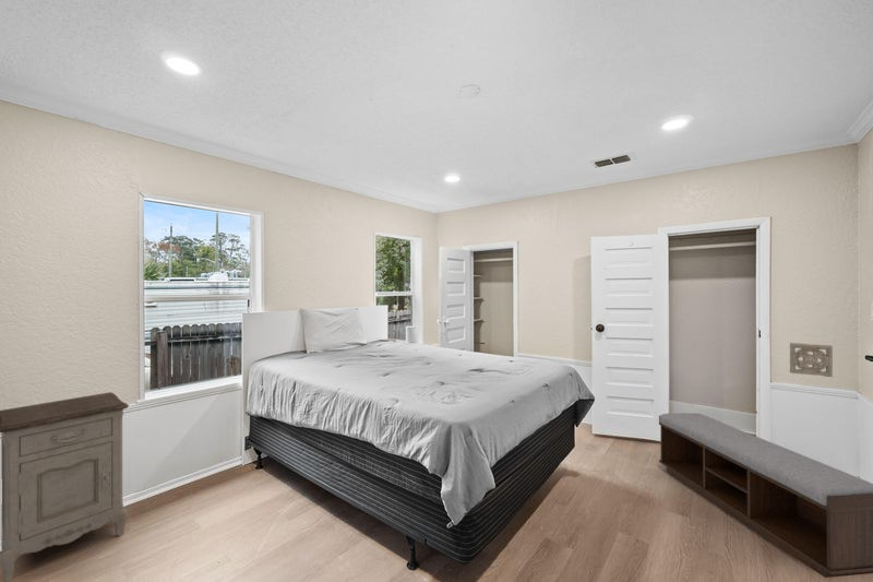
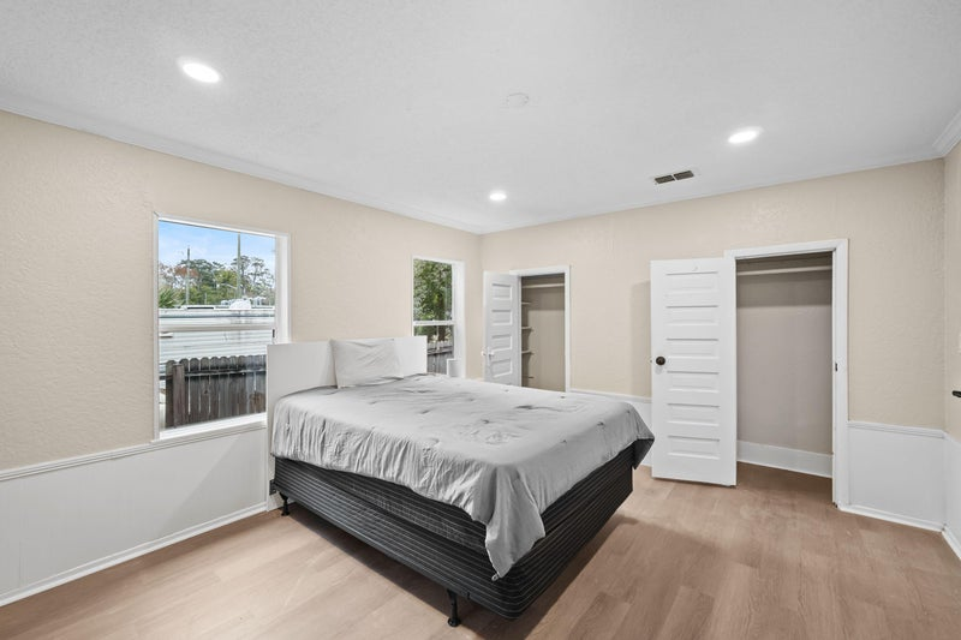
- nightstand (64, 476)
- bench (746, 475)
- wall ornament (810, 358)
